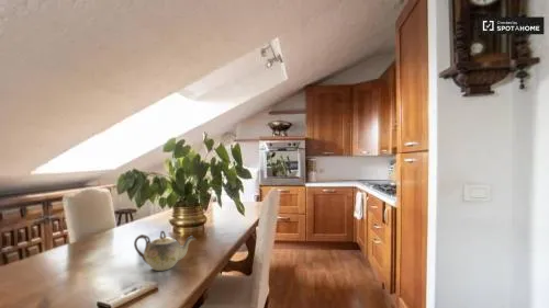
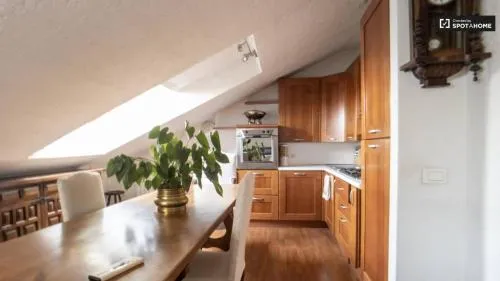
- teapot (166, 248)
